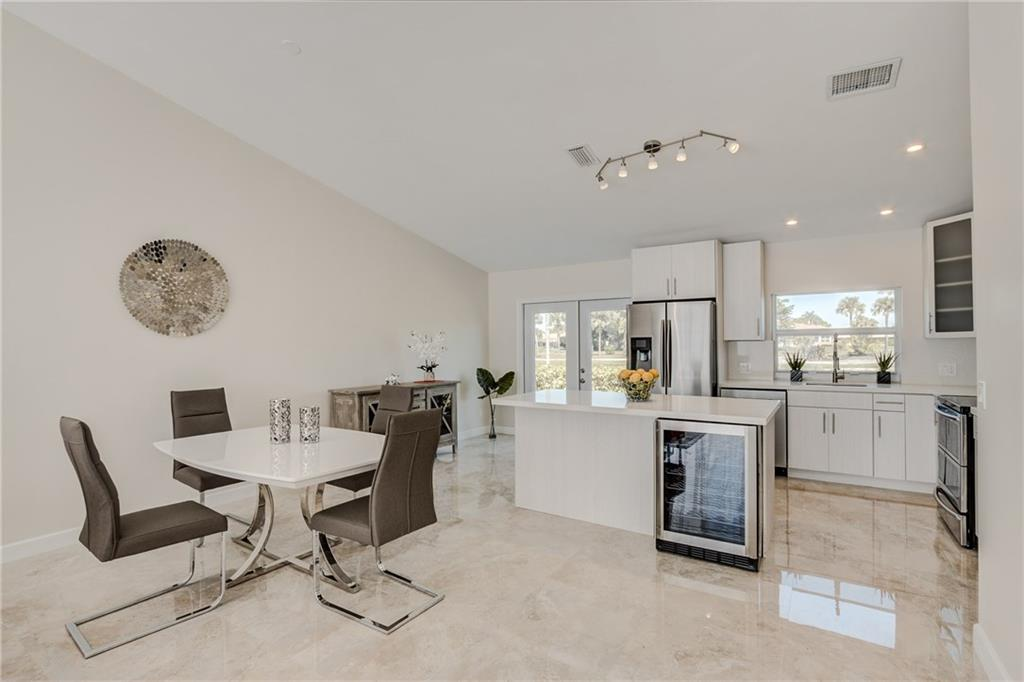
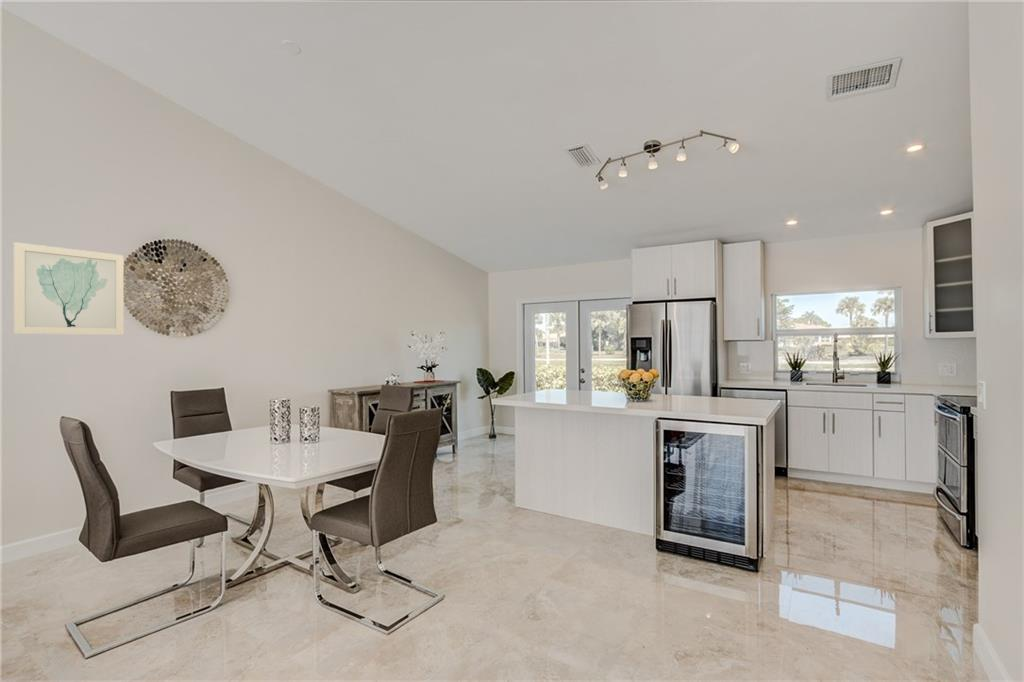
+ wall art (72, 291)
